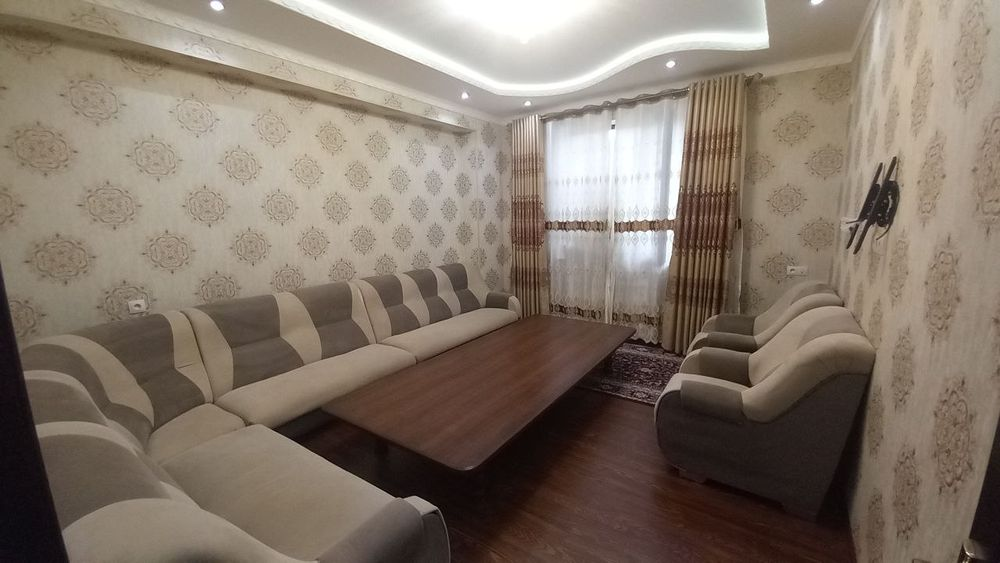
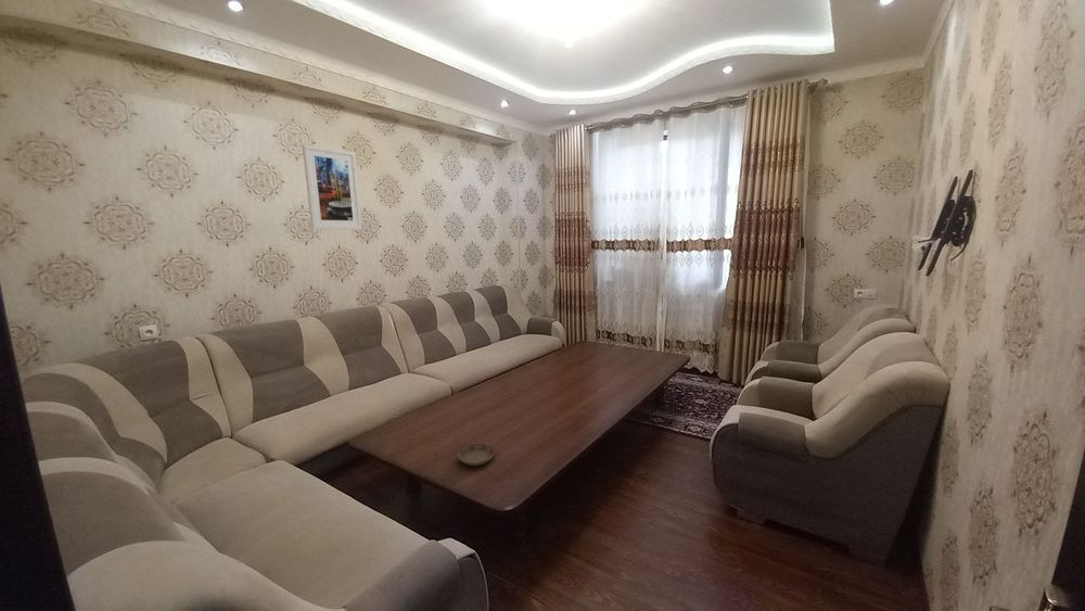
+ saucer (476, 455)
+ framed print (333, 189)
